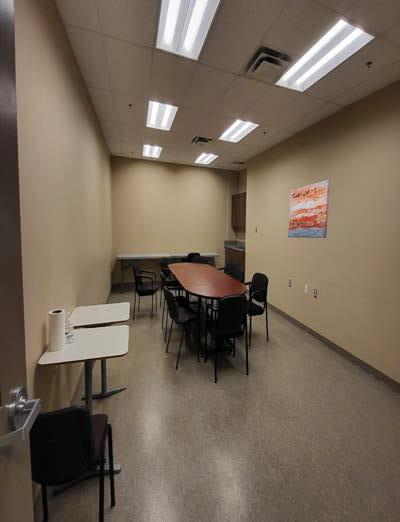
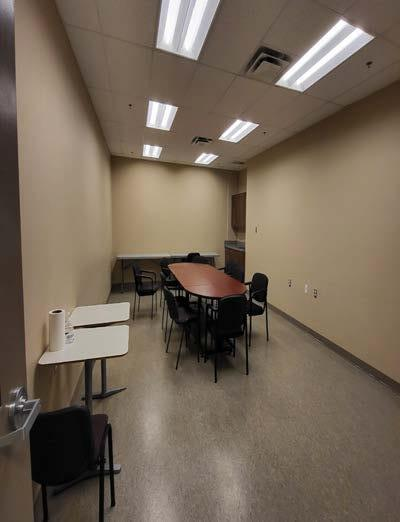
- wall art (306, 211)
